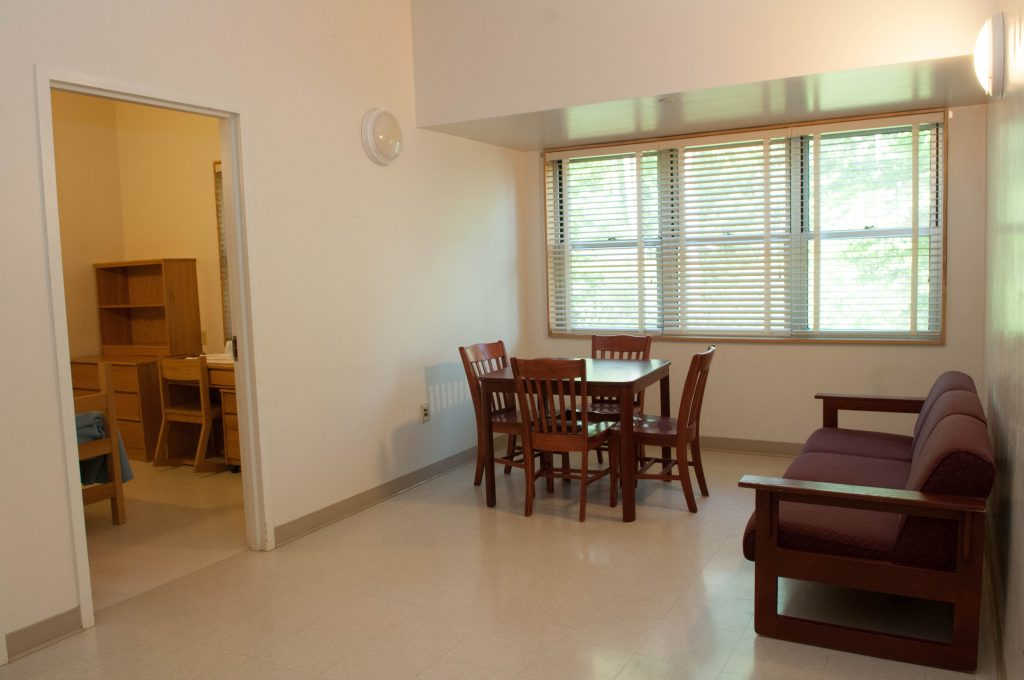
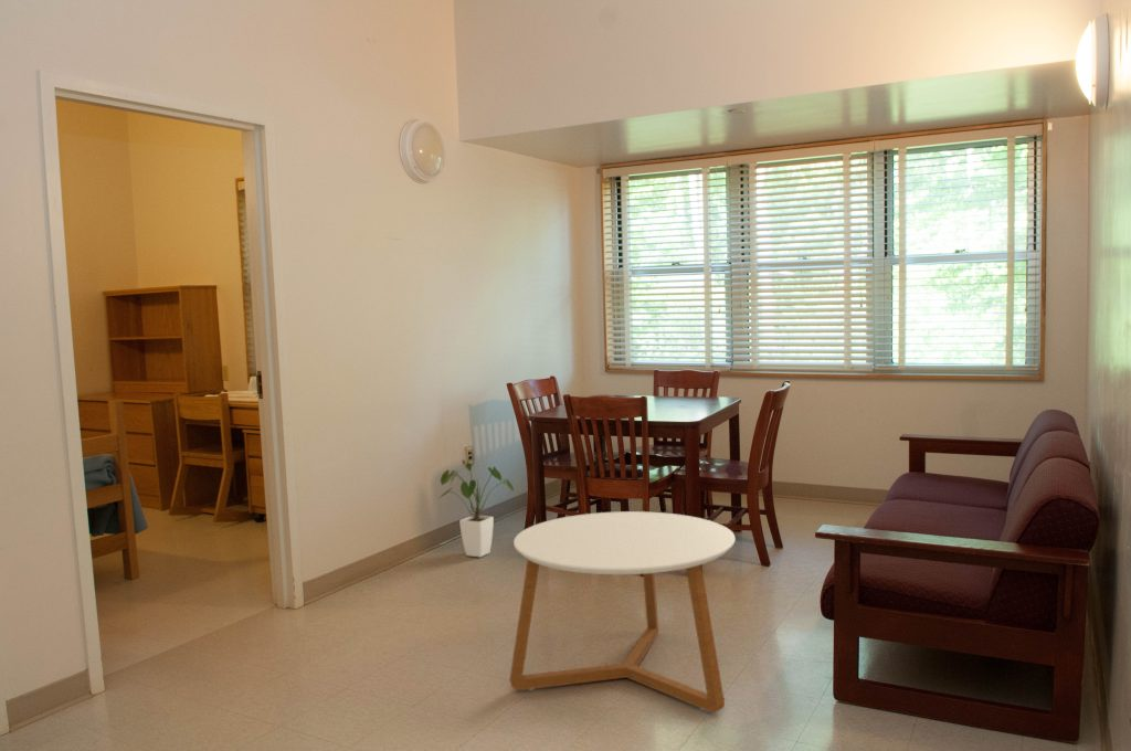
+ house plant (478, 507)
+ coffee table (645, 602)
